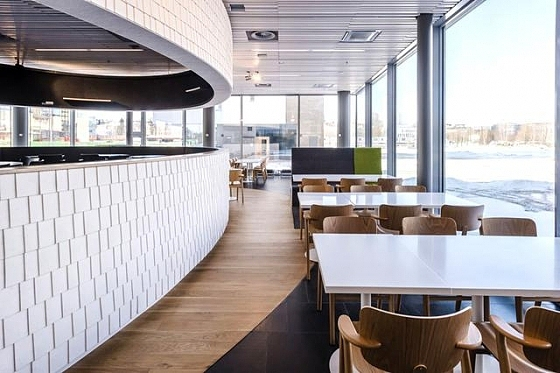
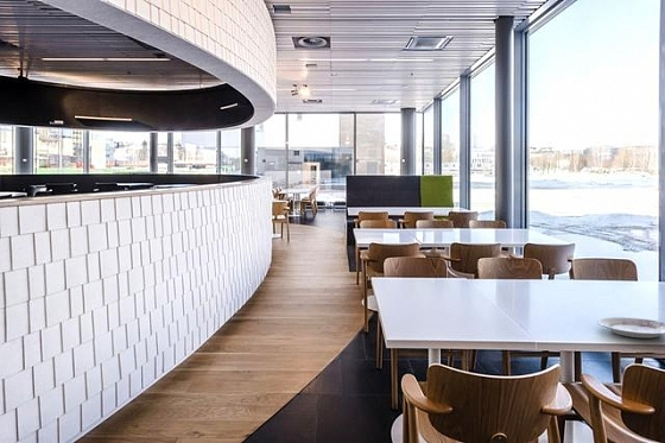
+ plate (634, 328)
